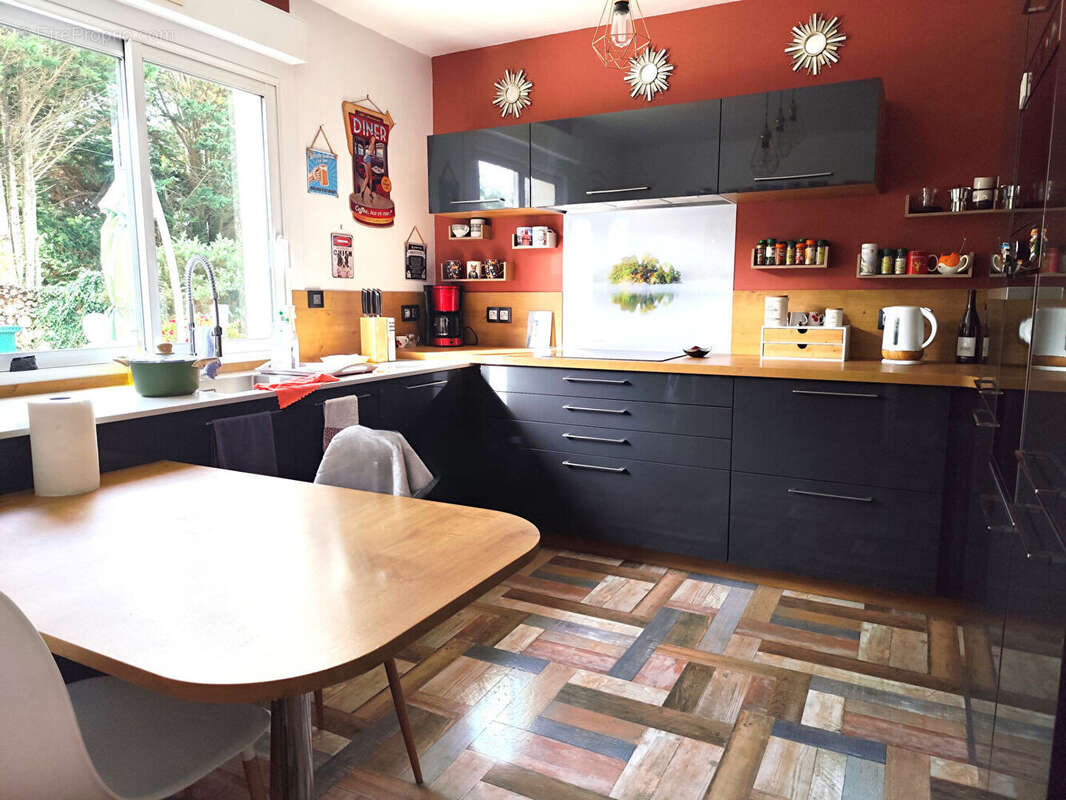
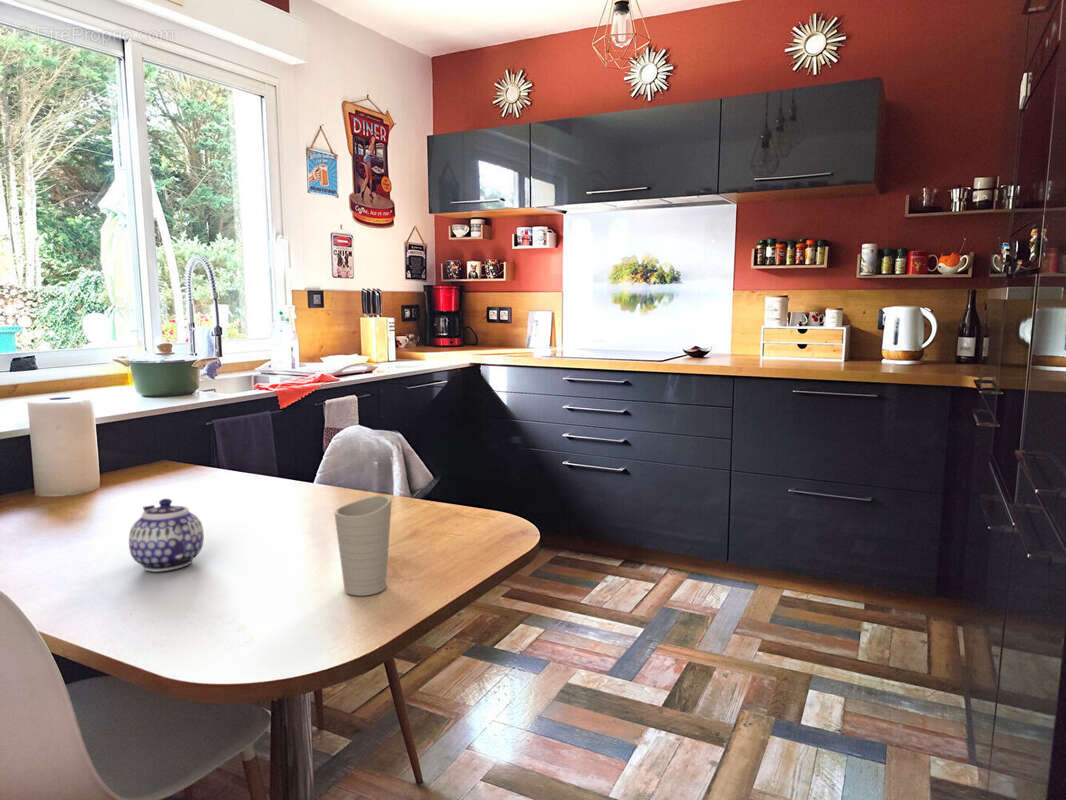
+ teapot (166, 532)
+ cup (364, 544)
